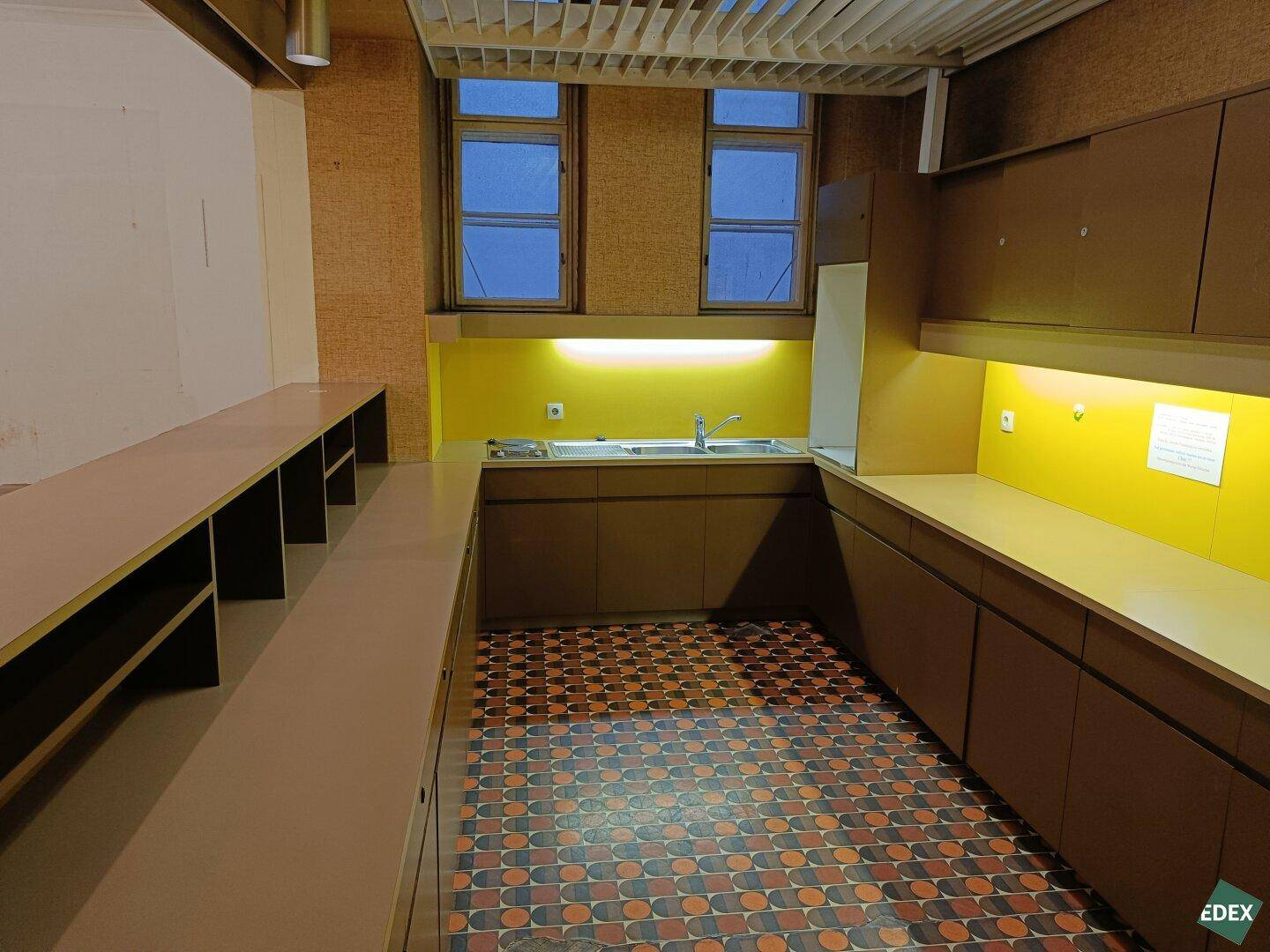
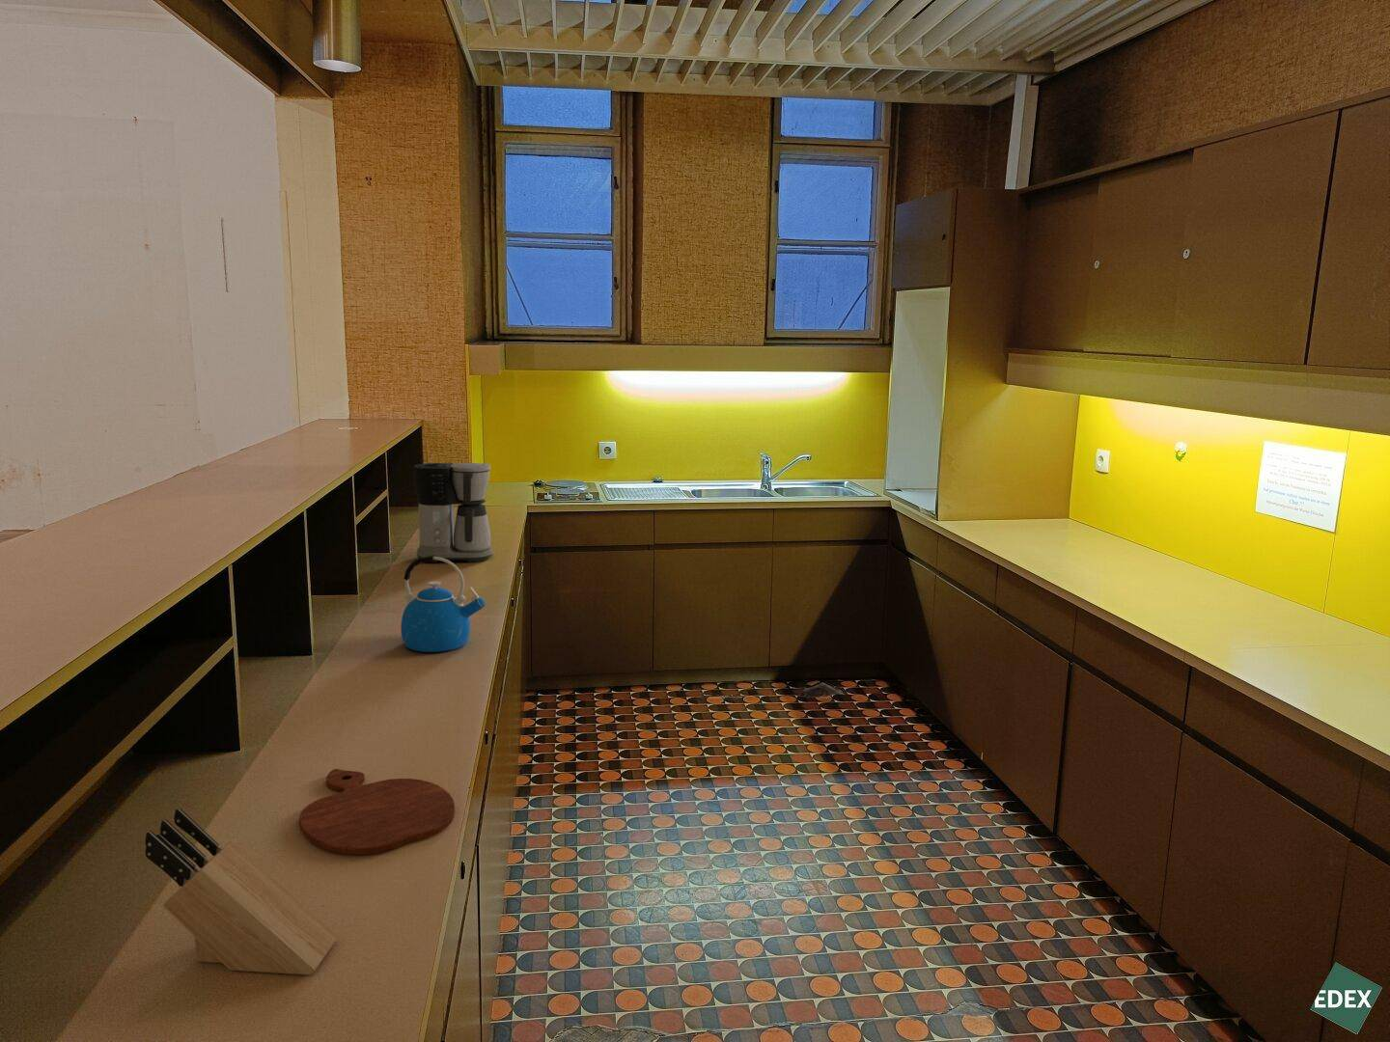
+ cutting board (369, 803)
+ knife block (238, 888)
+ kettle (443, 599)
+ coffee maker (453, 511)
